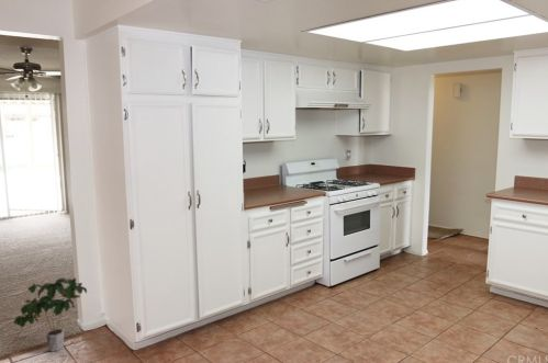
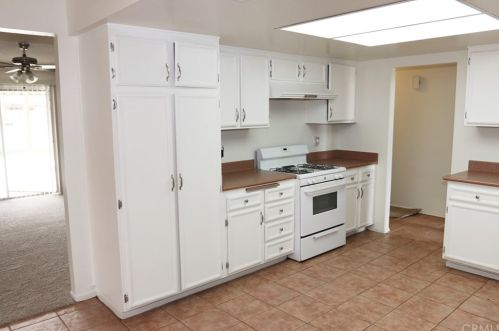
- potted plant (54, 313)
